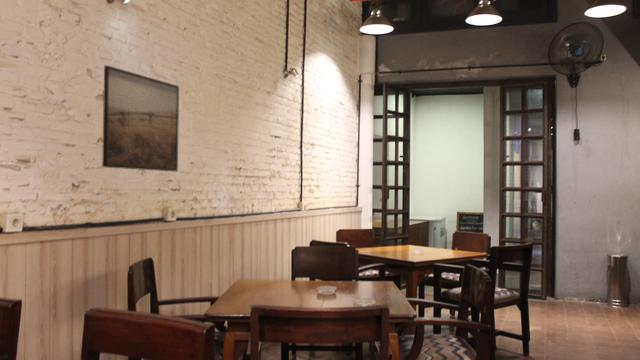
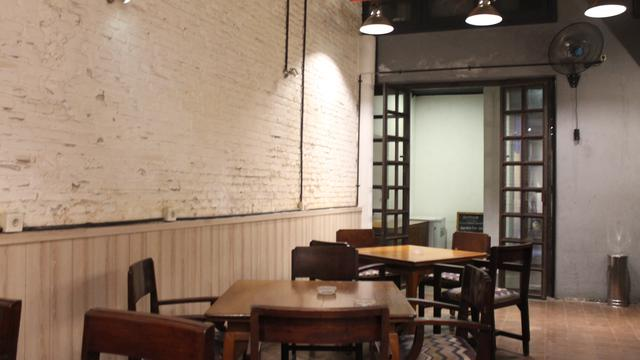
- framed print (144, 122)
